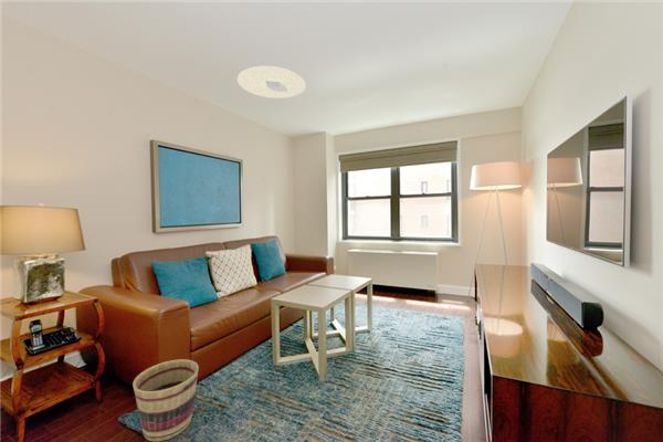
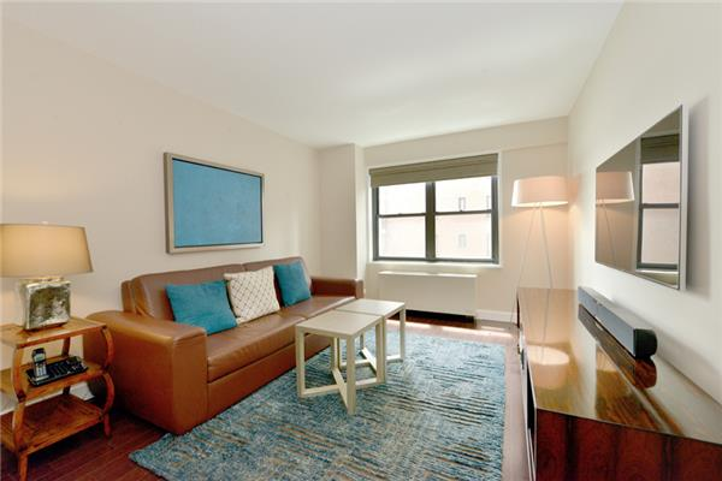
- basket (168, 399)
- ceiling light (272, 81)
